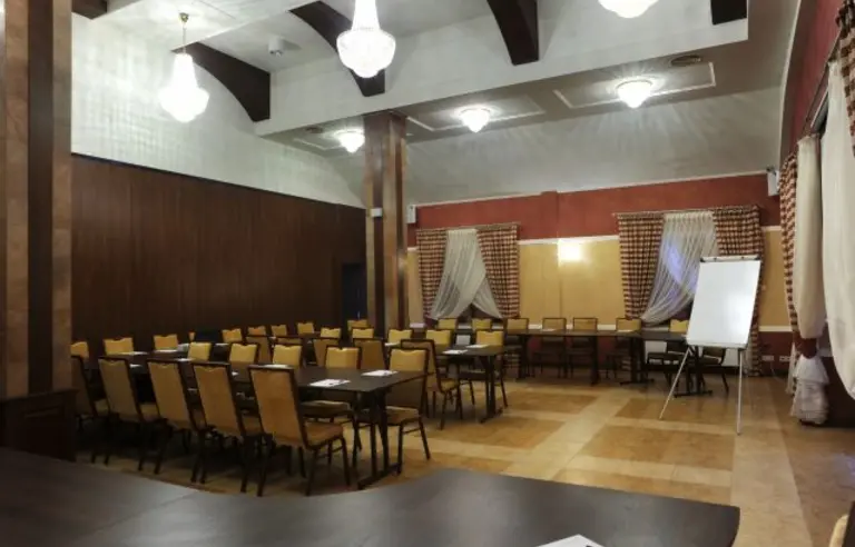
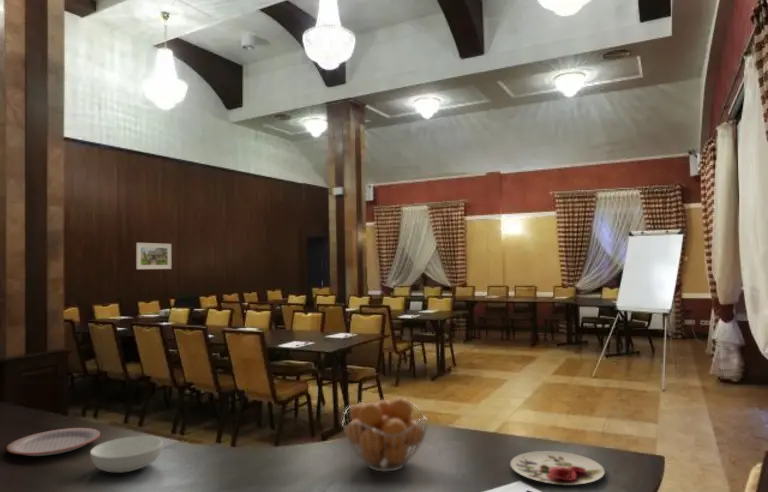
+ plate (556, 465)
+ serving bowl (127, 456)
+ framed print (154, 256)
+ fruit basket (385, 431)
+ plate (55, 442)
